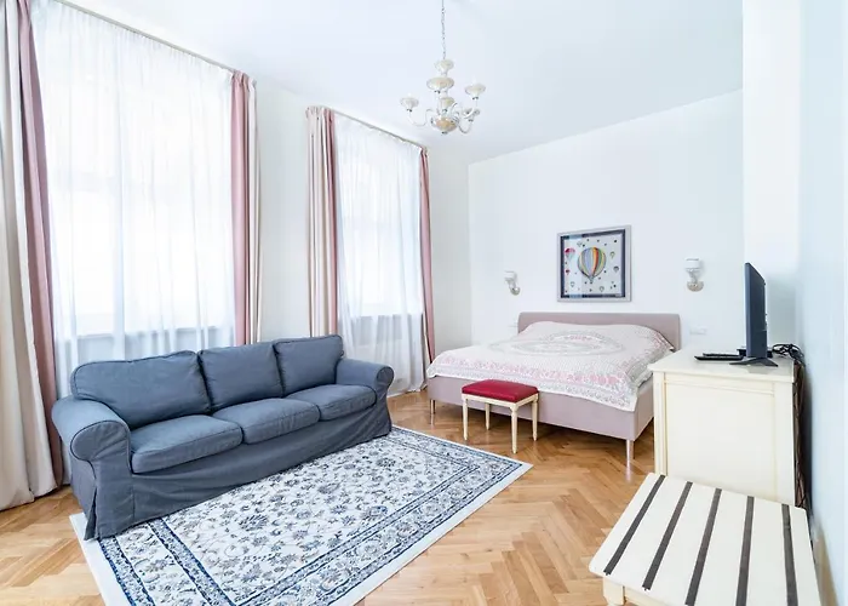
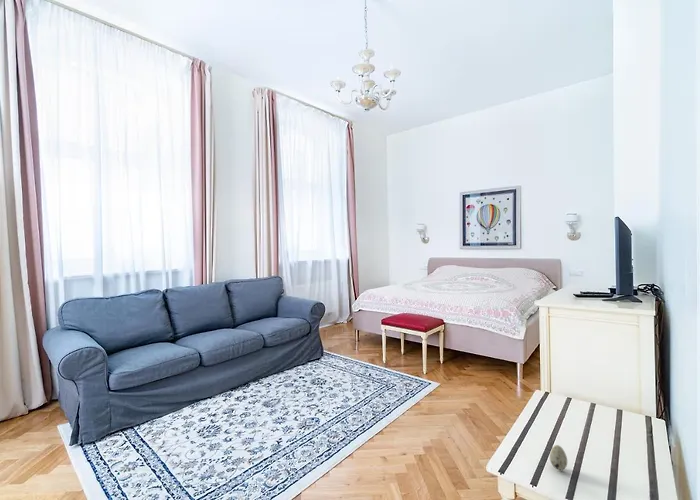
+ speckled egg (558, 457)
